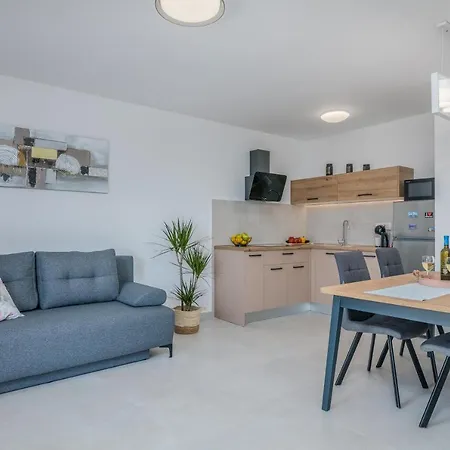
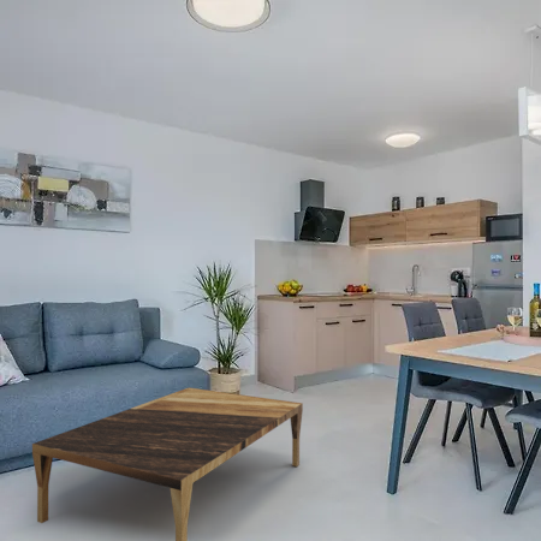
+ coffee table (185, 454)
